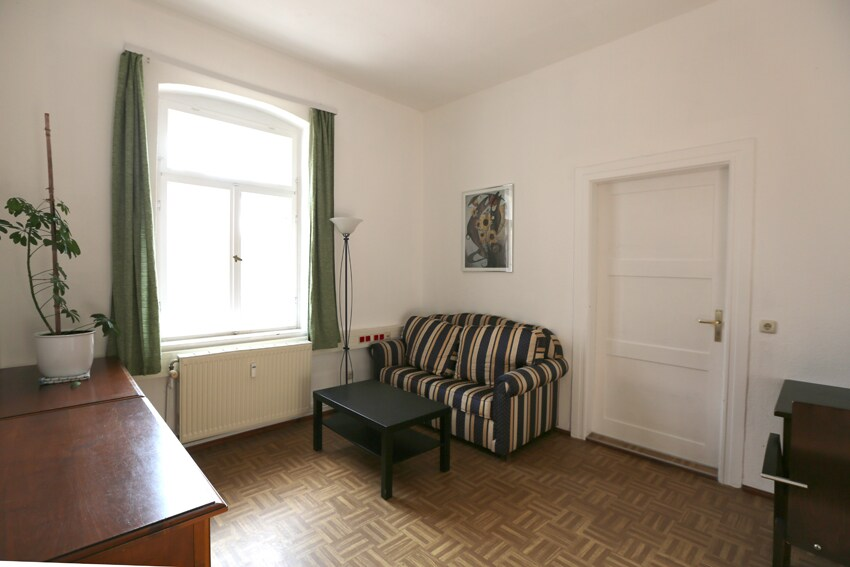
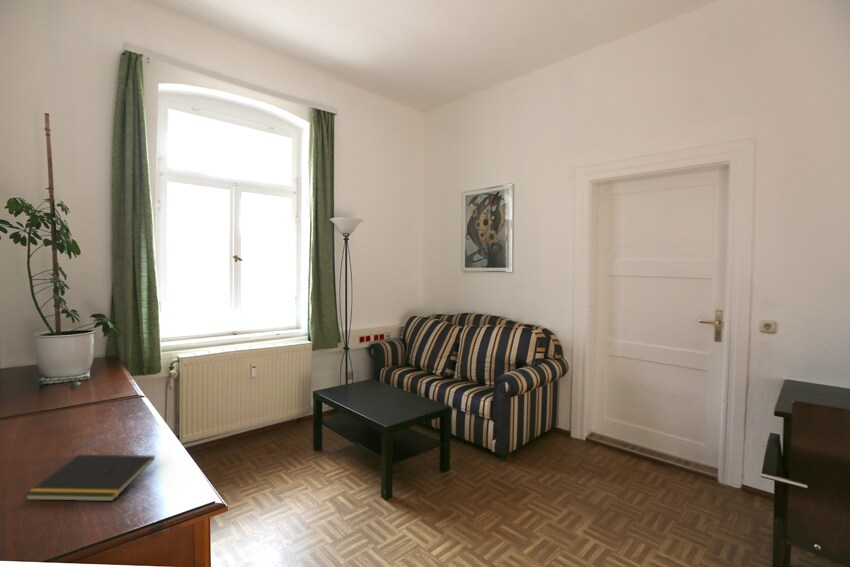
+ notepad (94, 476)
